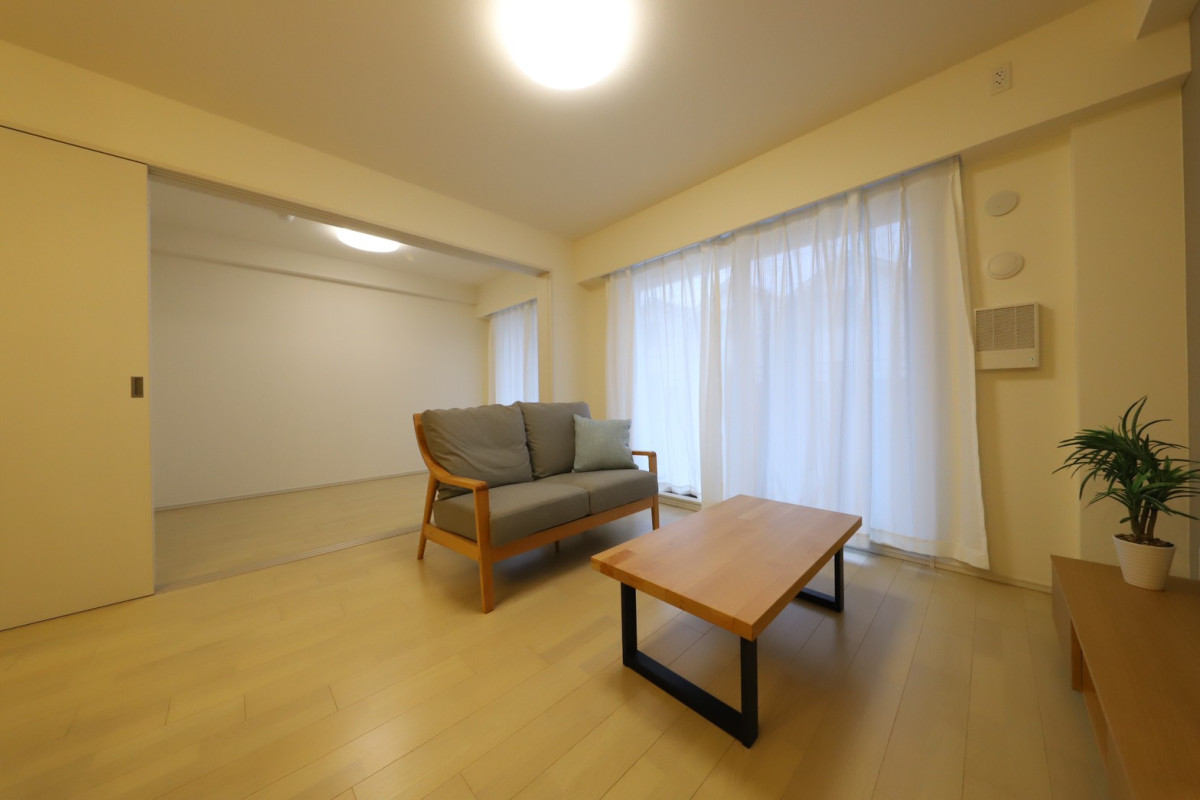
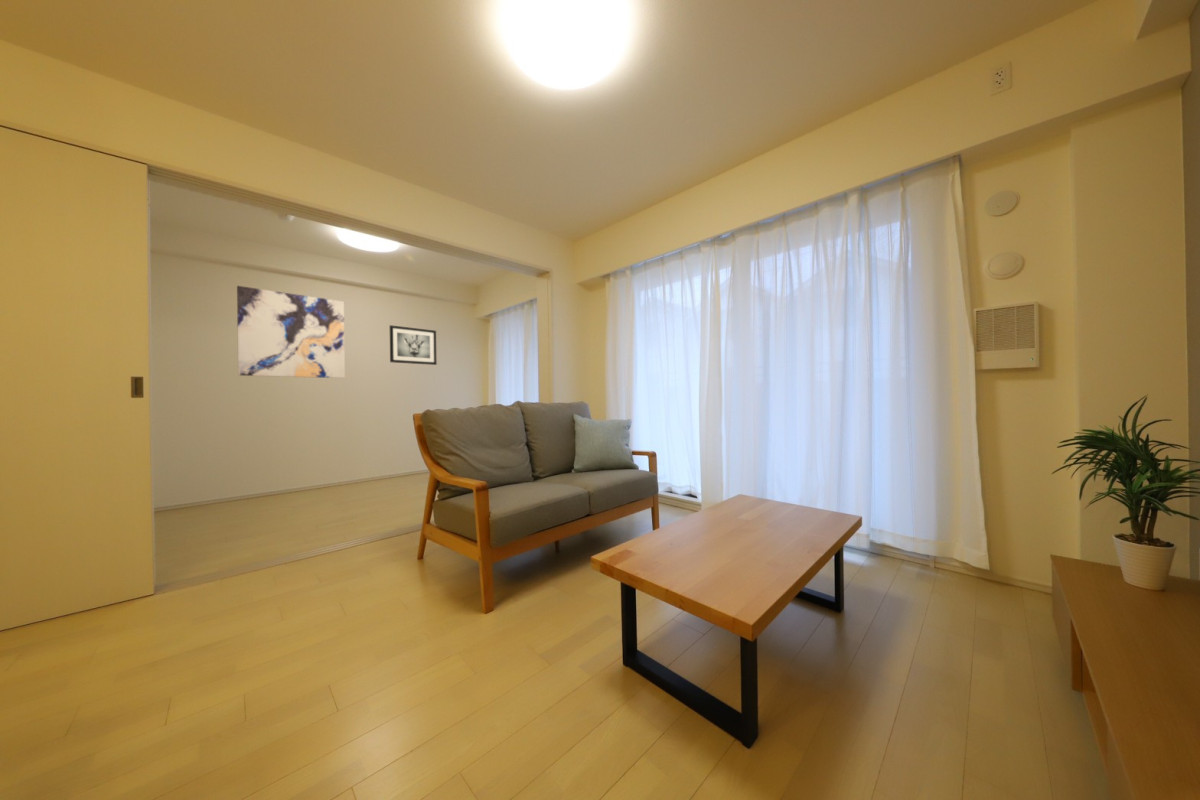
+ wall art (295, 335)
+ wall art (413, 345)
